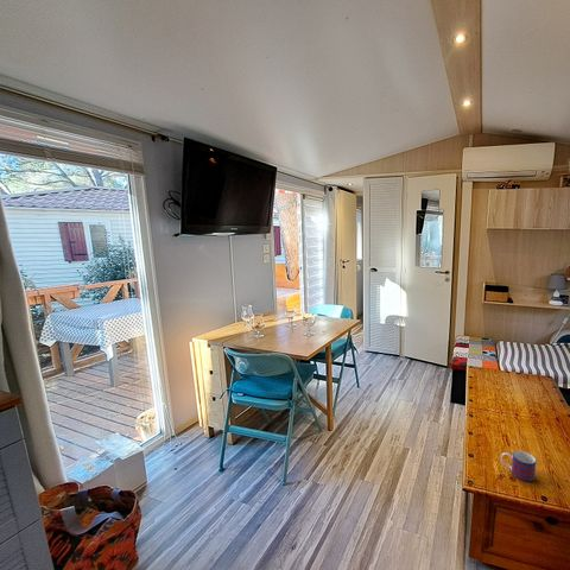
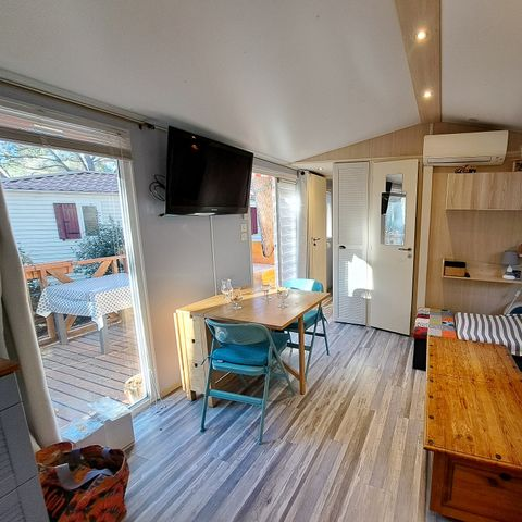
- mug (518, 463)
